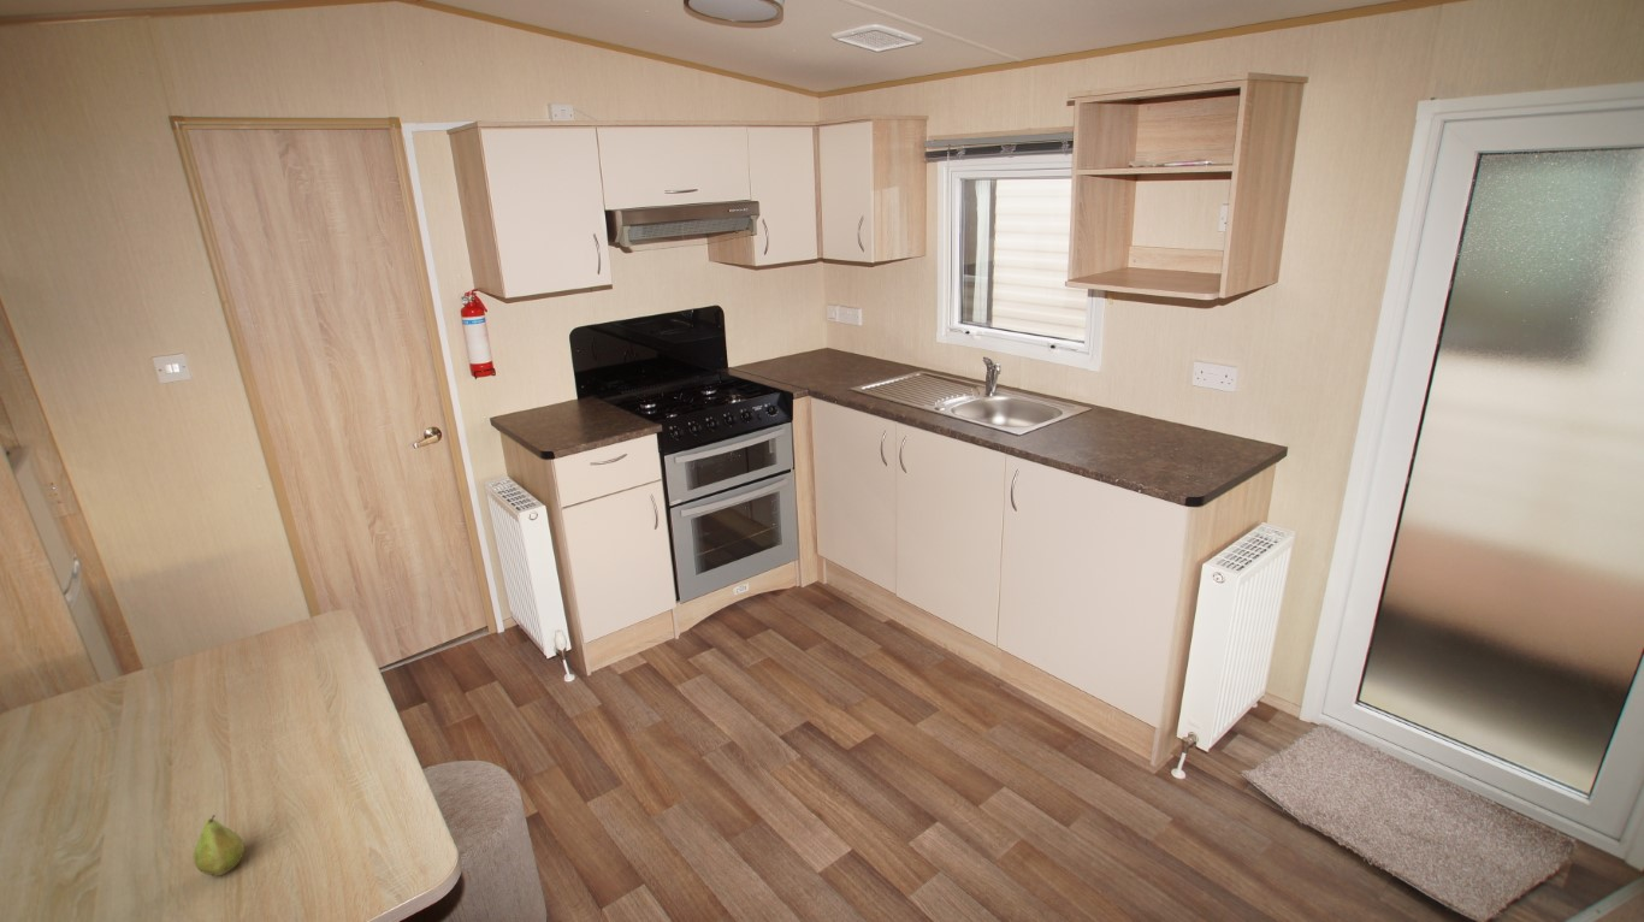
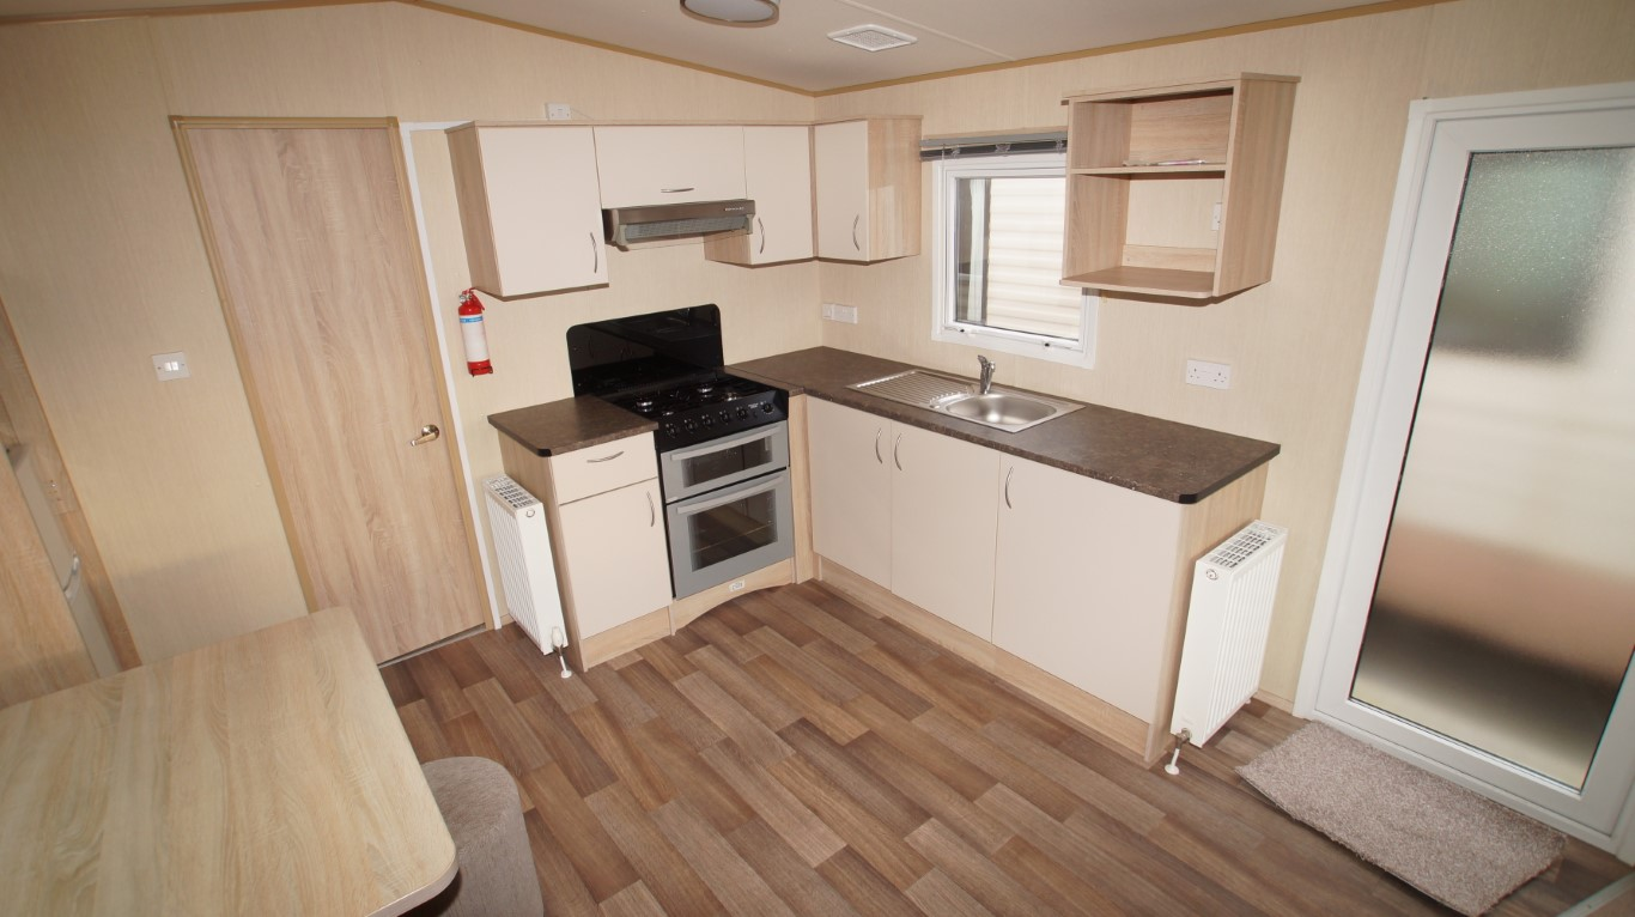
- fruit (215, 839)
